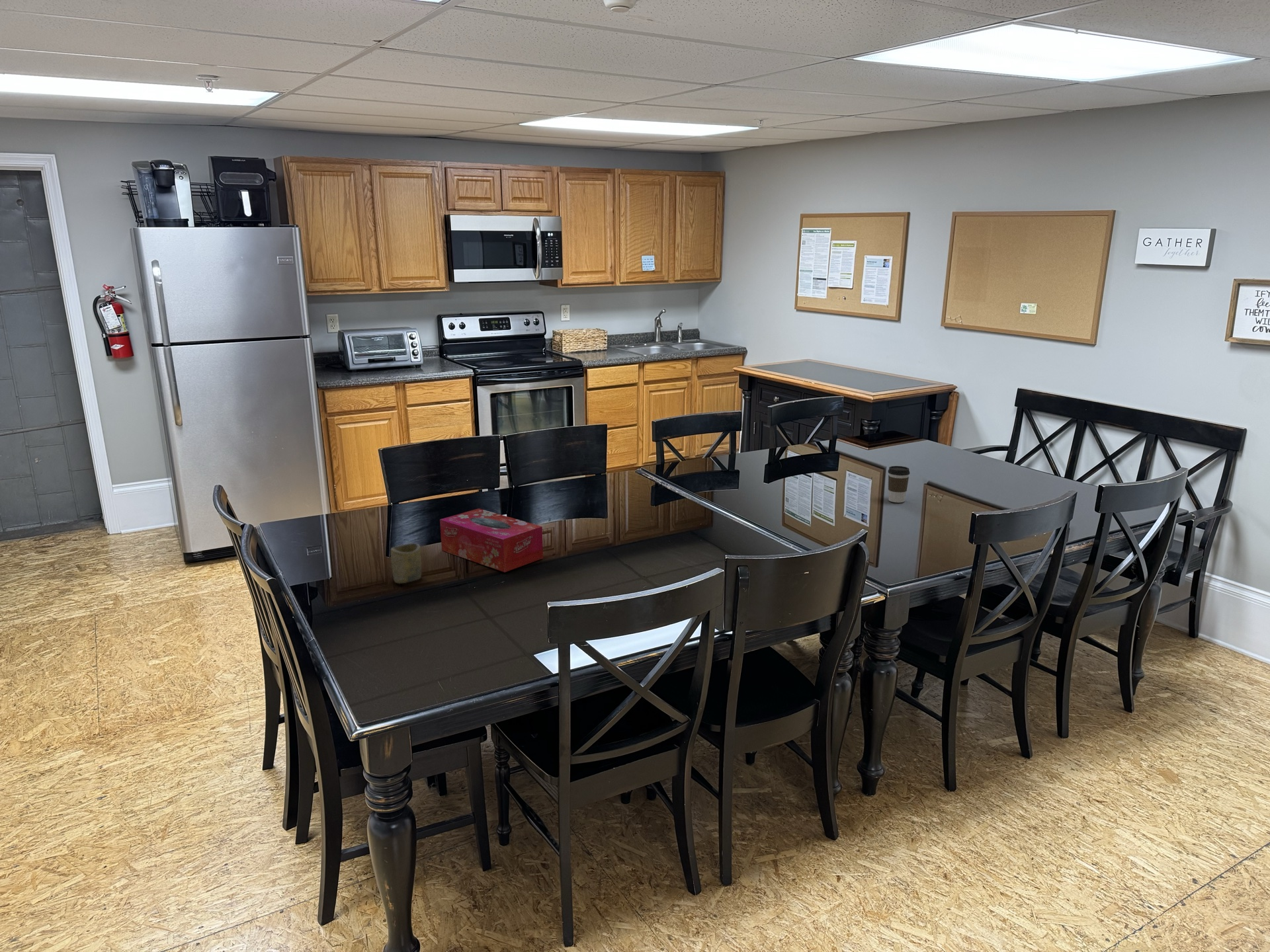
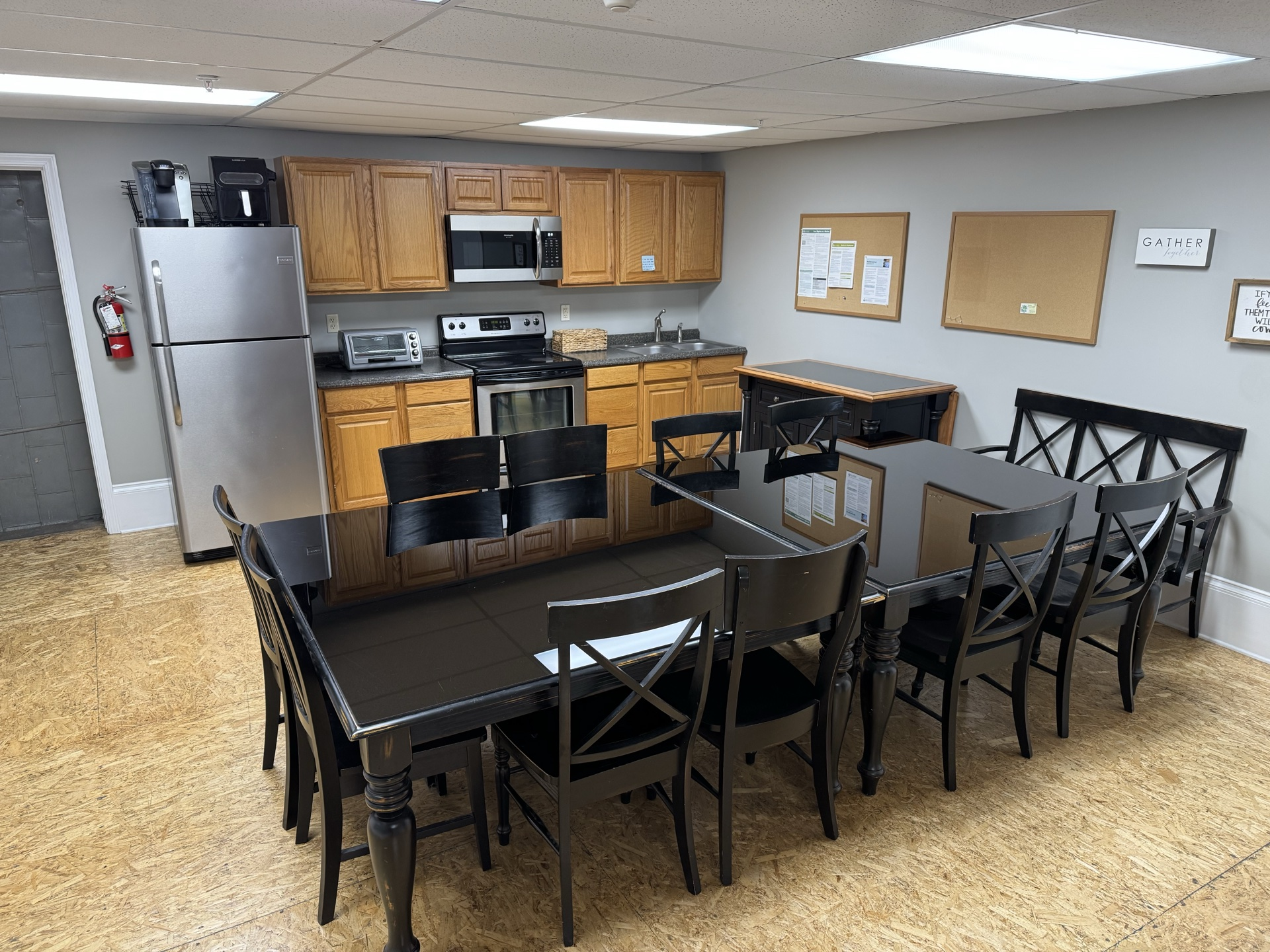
- cup (406, 563)
- tissue box (491, 538)
- coffee cup (898, 484)
